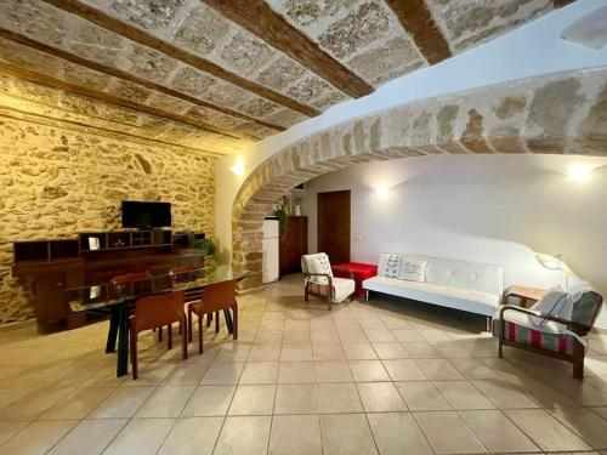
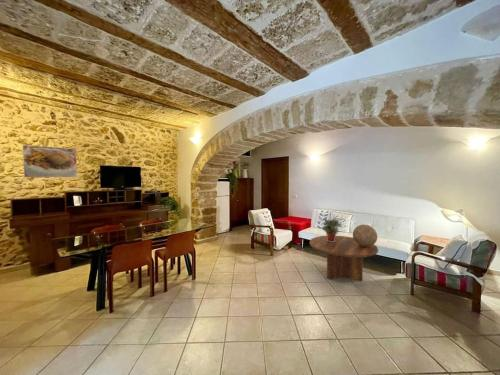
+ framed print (51, 162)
+ coffee table (341, 259)
+ decorative sphere (364, 235)
+ potted plant (331, 229)
